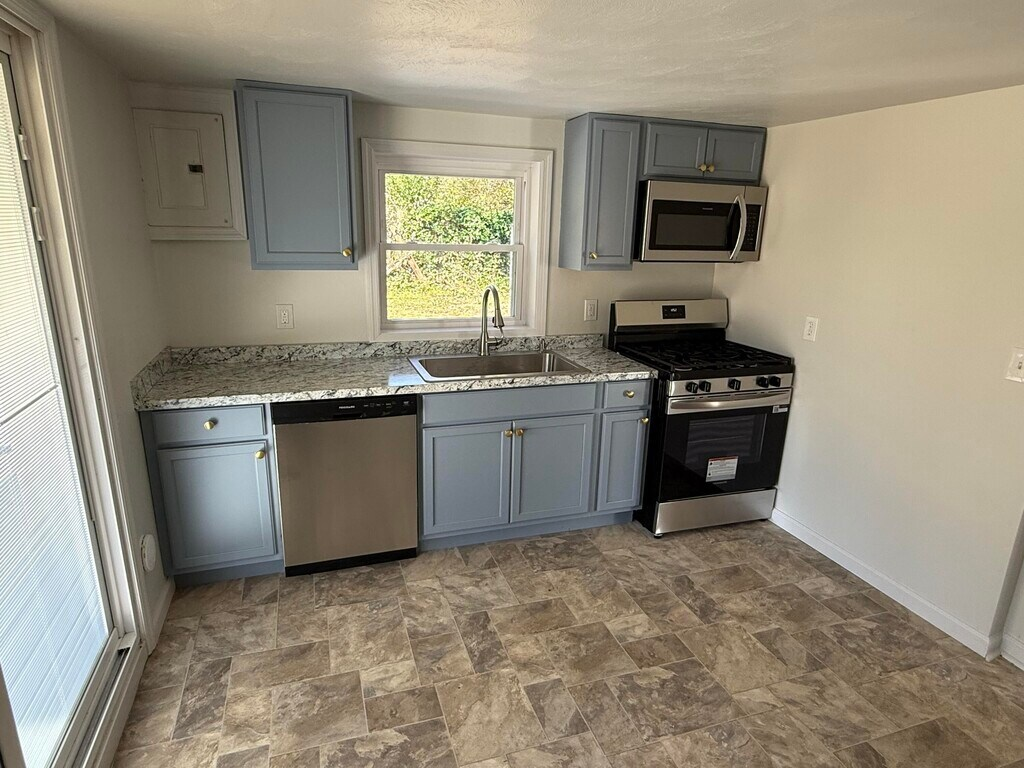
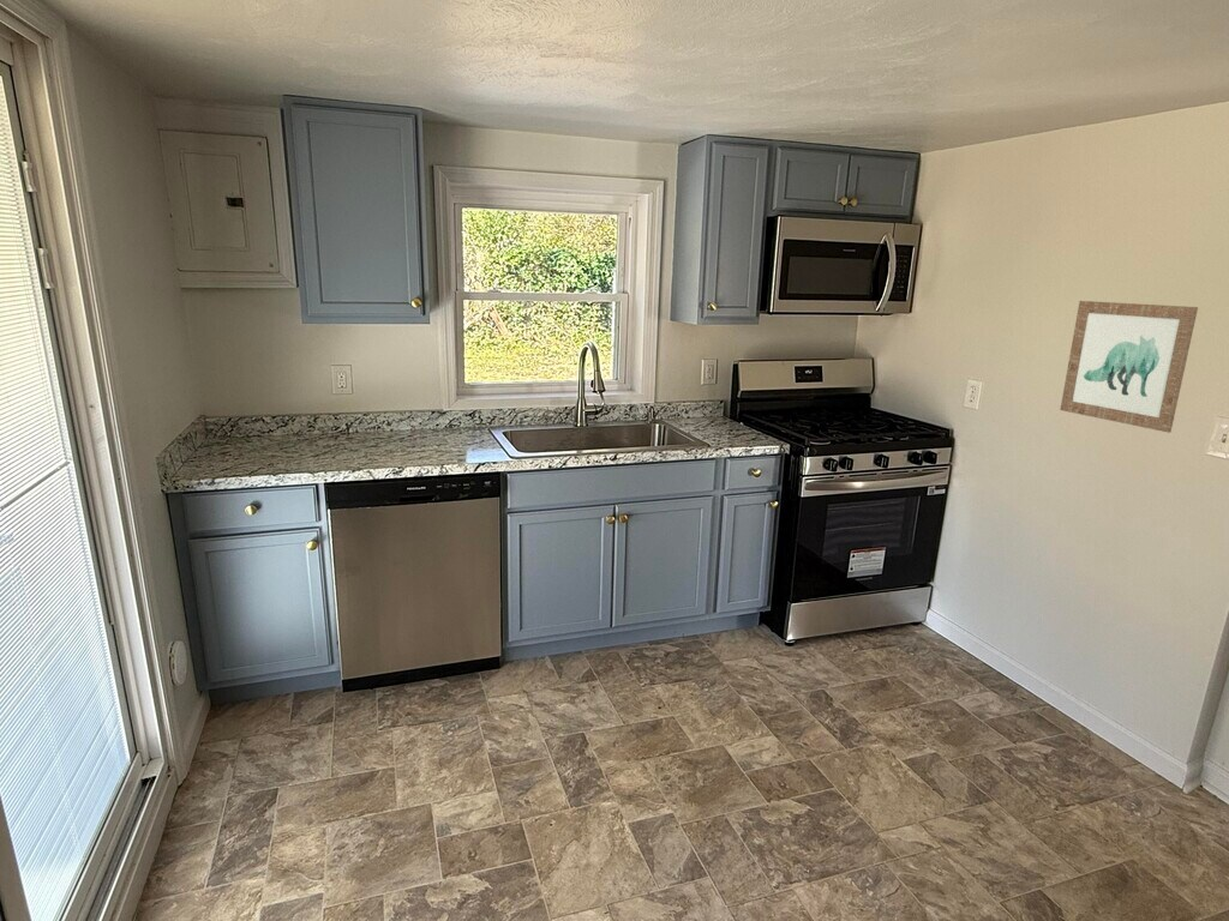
+ wall art (1122, 362)
